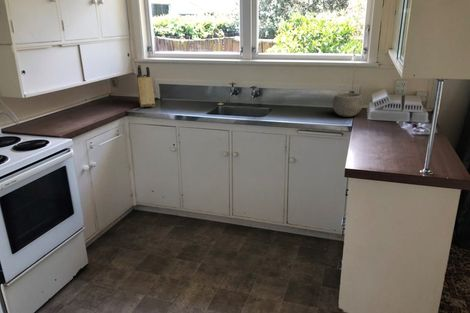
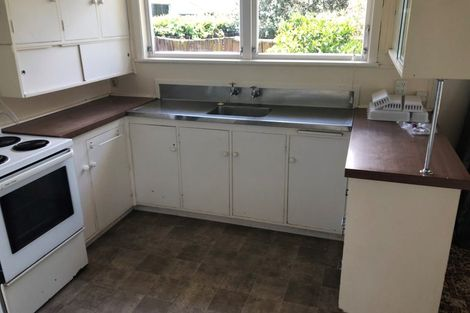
- bowl (347, 105)
- knife block (144, 85)
